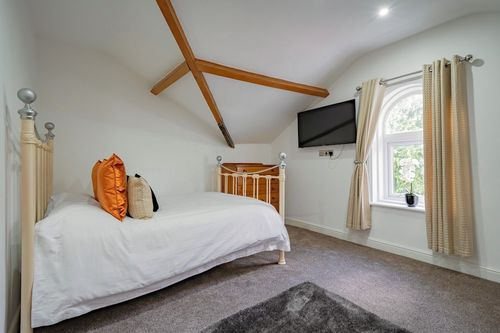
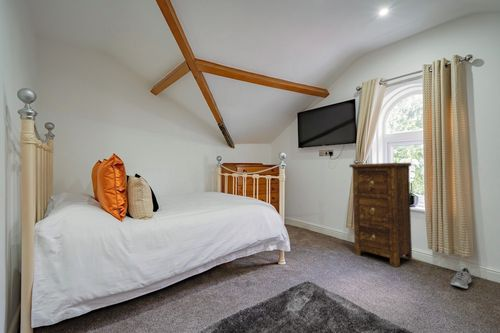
+ sneaker (460, 276)
+ cabinet (380, 210)
